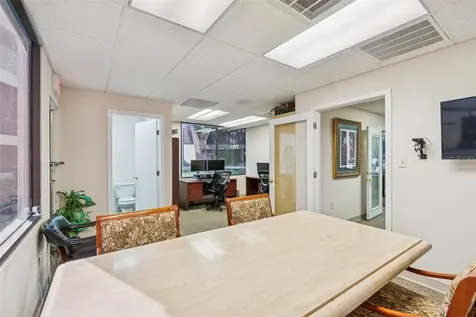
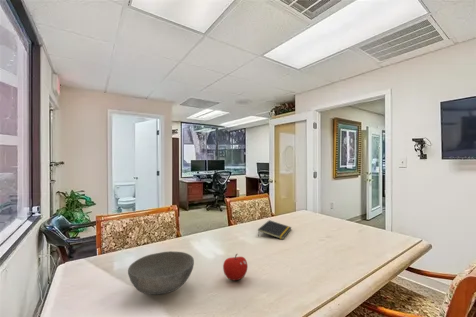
+ fruit (235, 266)
+ notepad (275, 229)
+ bowl (162, 275)
